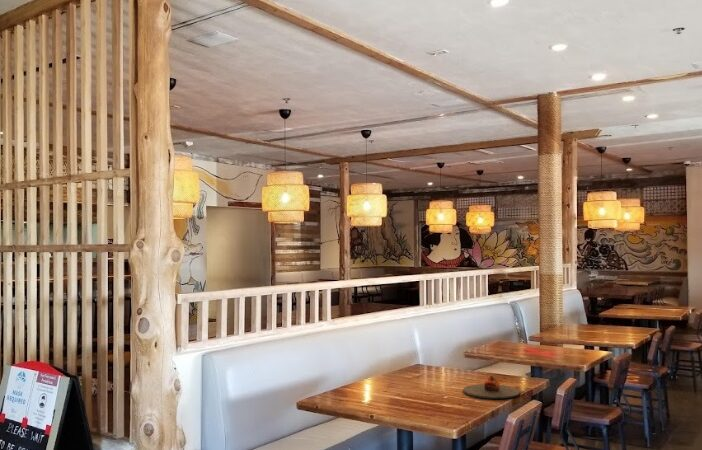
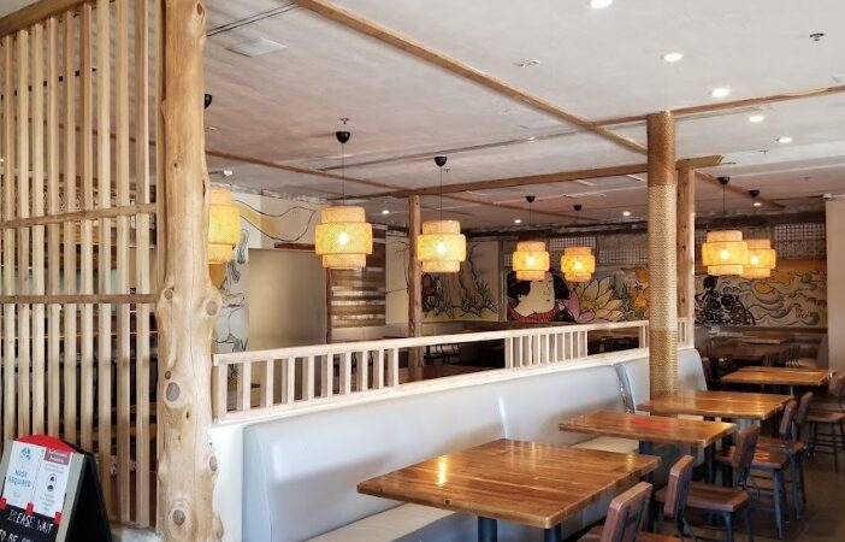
- plate (491, 383)
